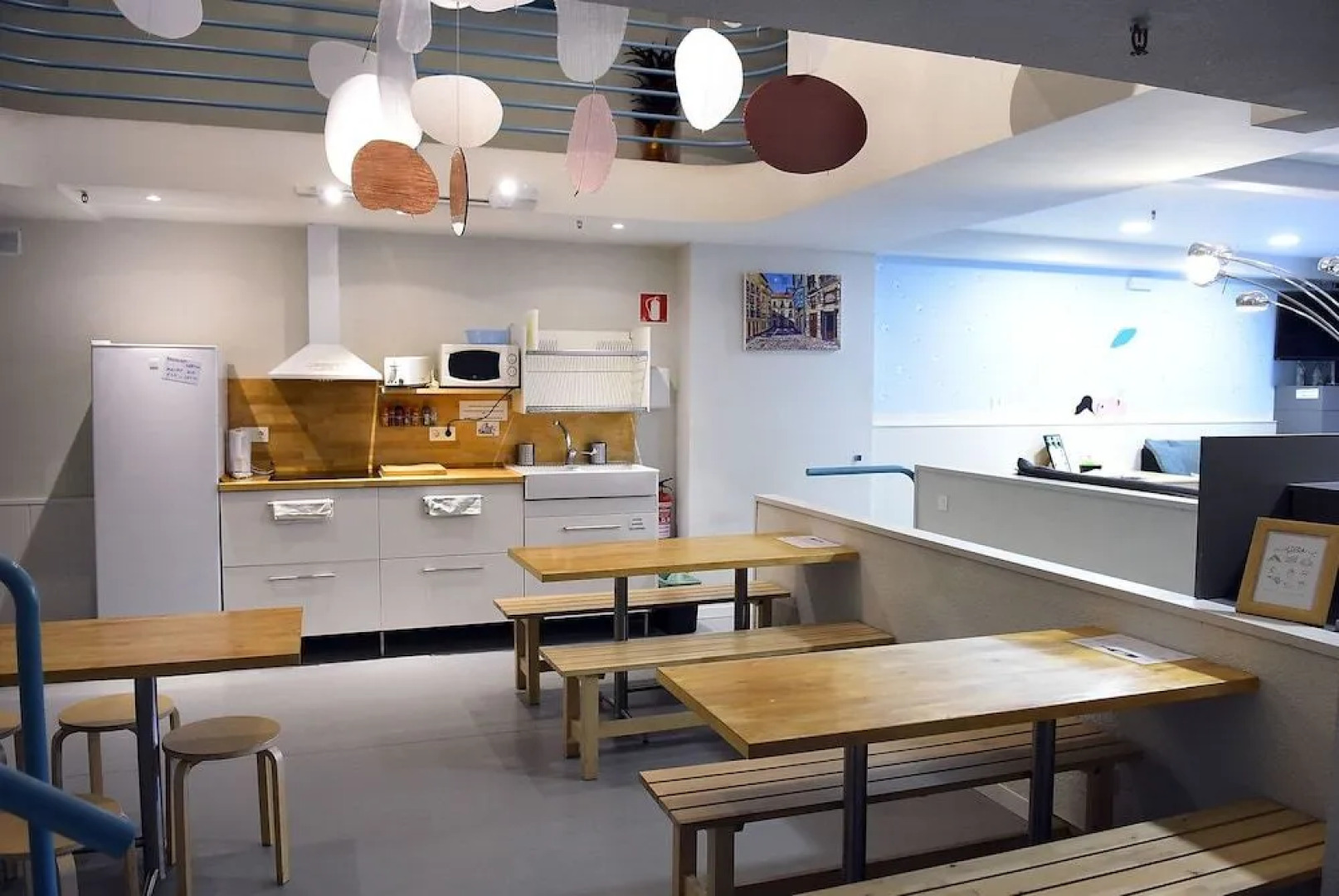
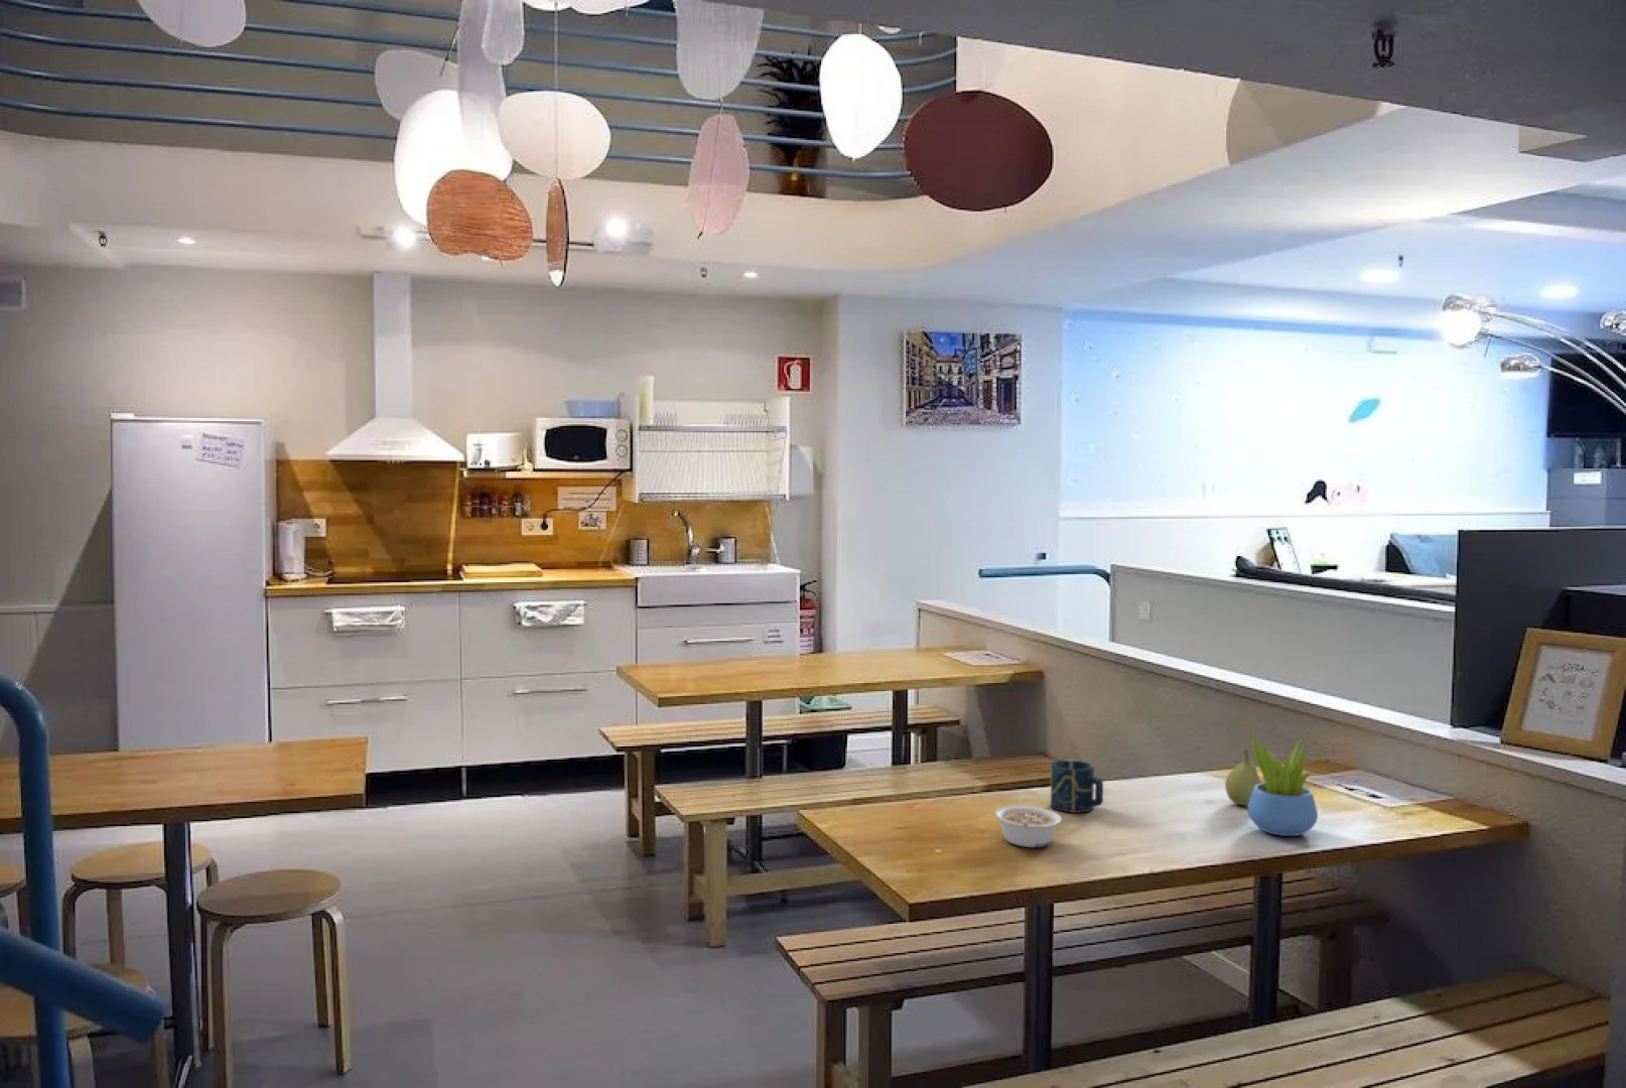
+ succulent plant (1280, 781)
+ fruit (1243, 776)
+ cup (1077, 787)
+ legume (1029, 826)
